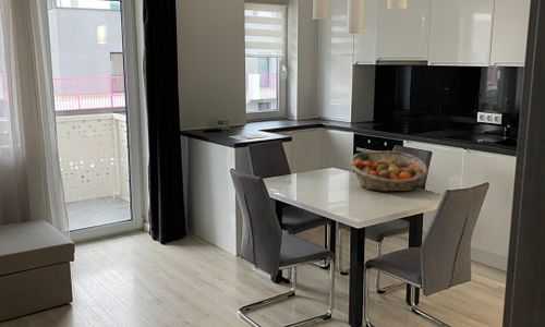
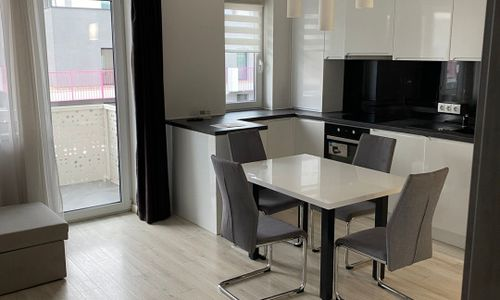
- fruit basket (388, 170)
